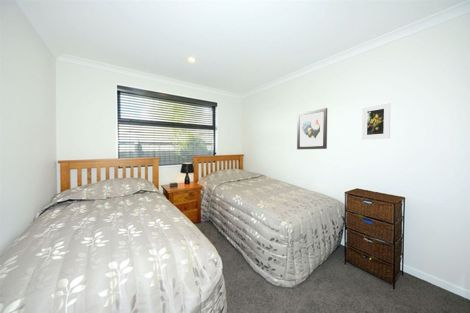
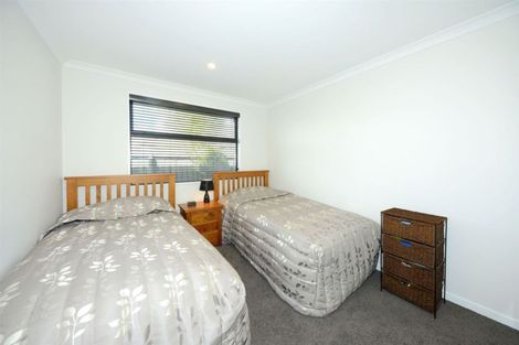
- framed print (375, 122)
- wall art (311, 130)
